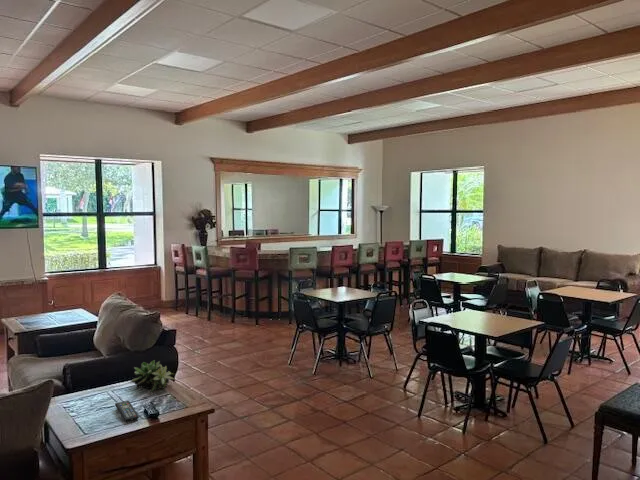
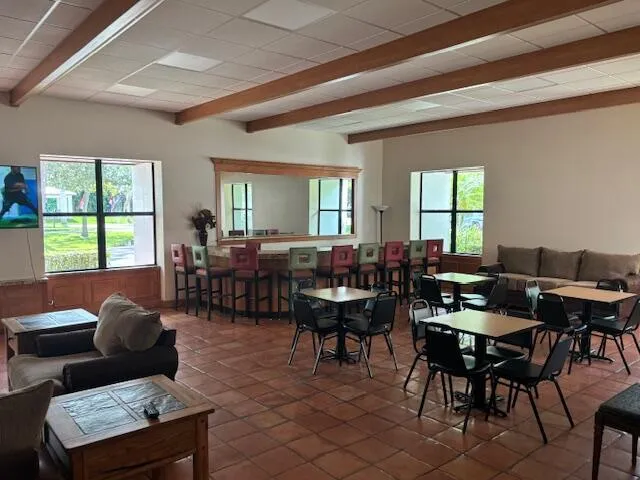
- succulent plant (153, 373)
- remote control (126, 410)
